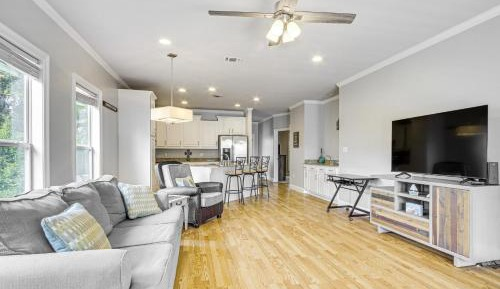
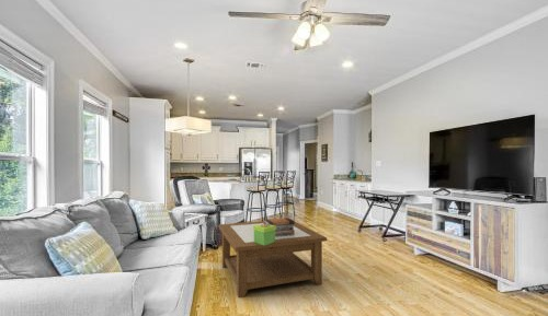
+ book stack (278, 226)
+ coffee table (267, 251)
+ decorative box (264, 232)
